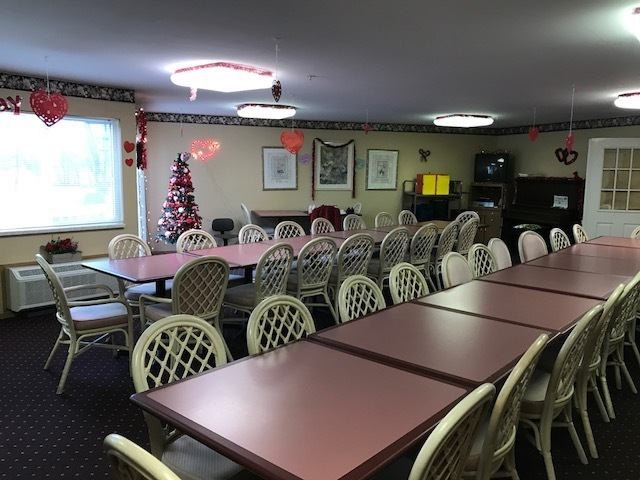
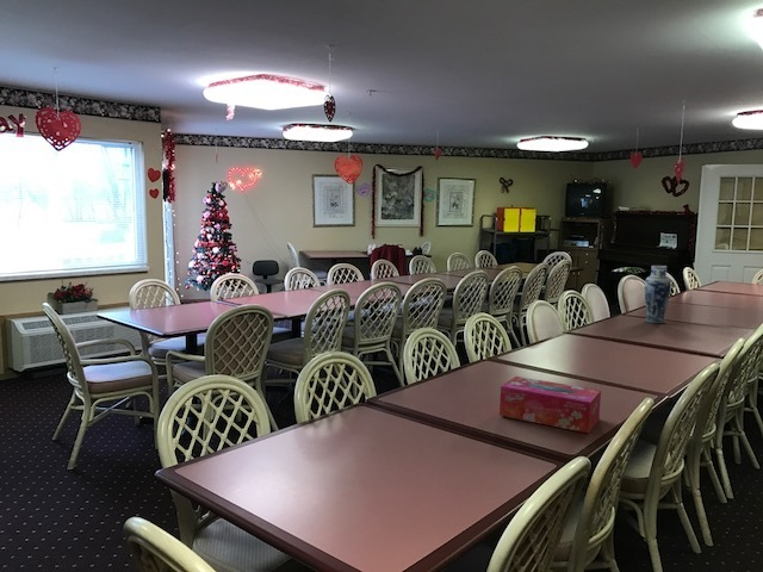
+ tissue box (550, 403)
+ vase (657, 293)
